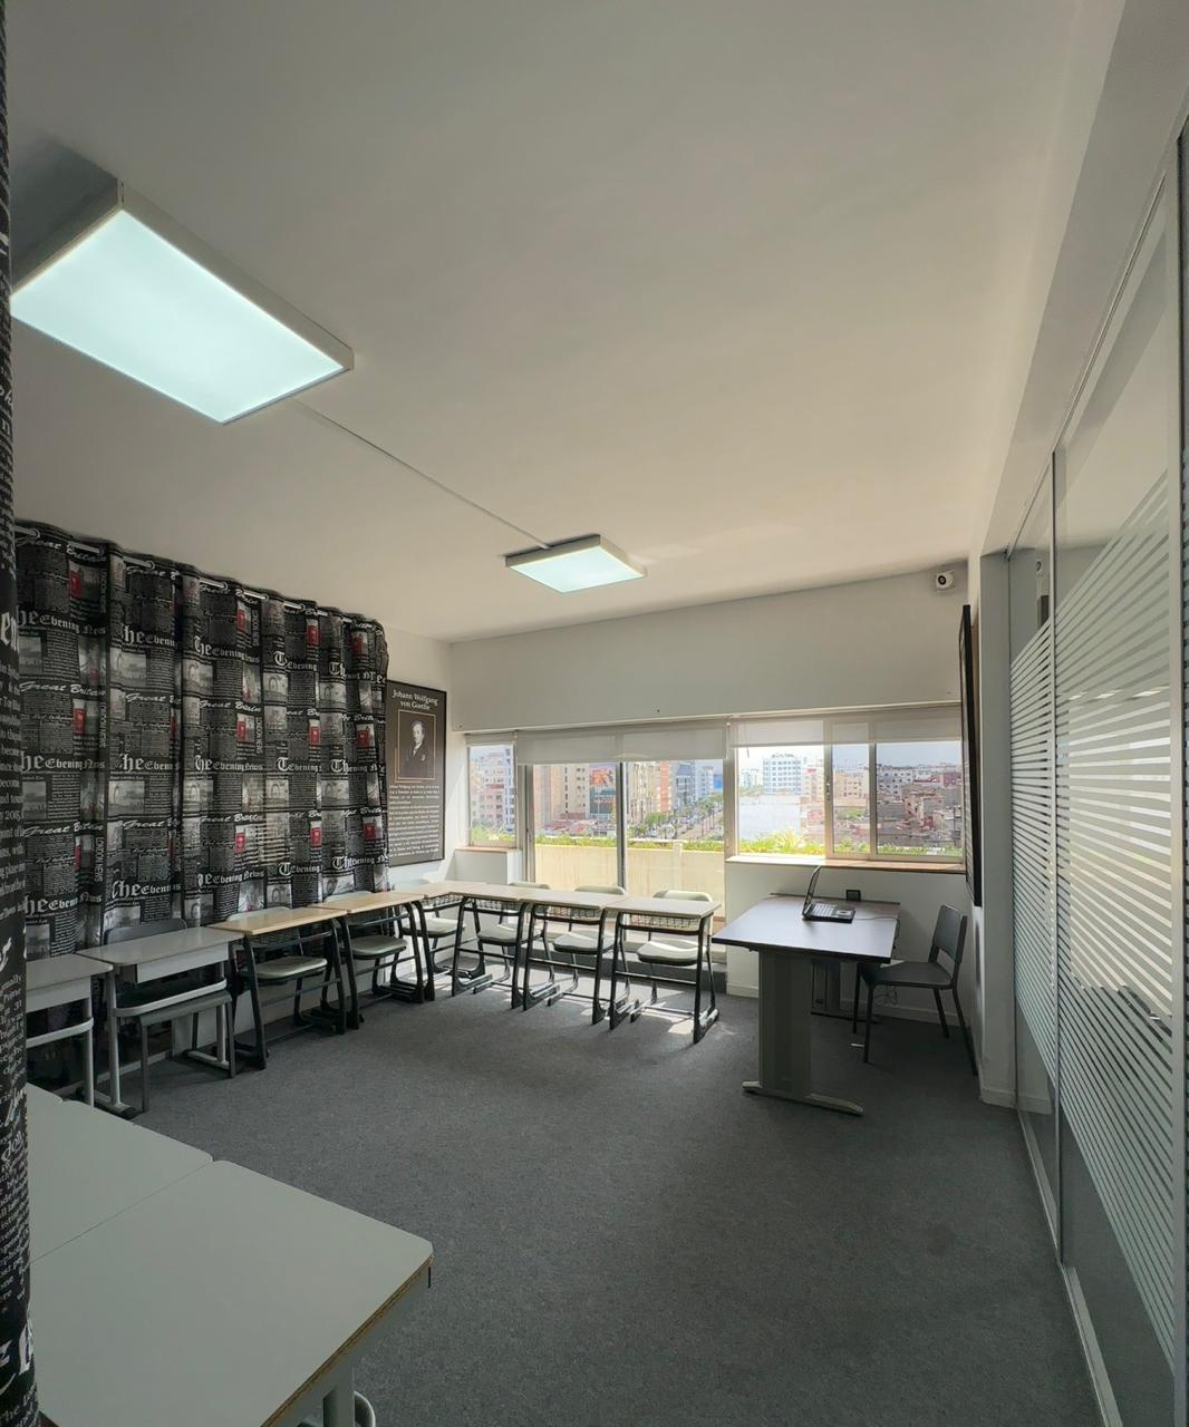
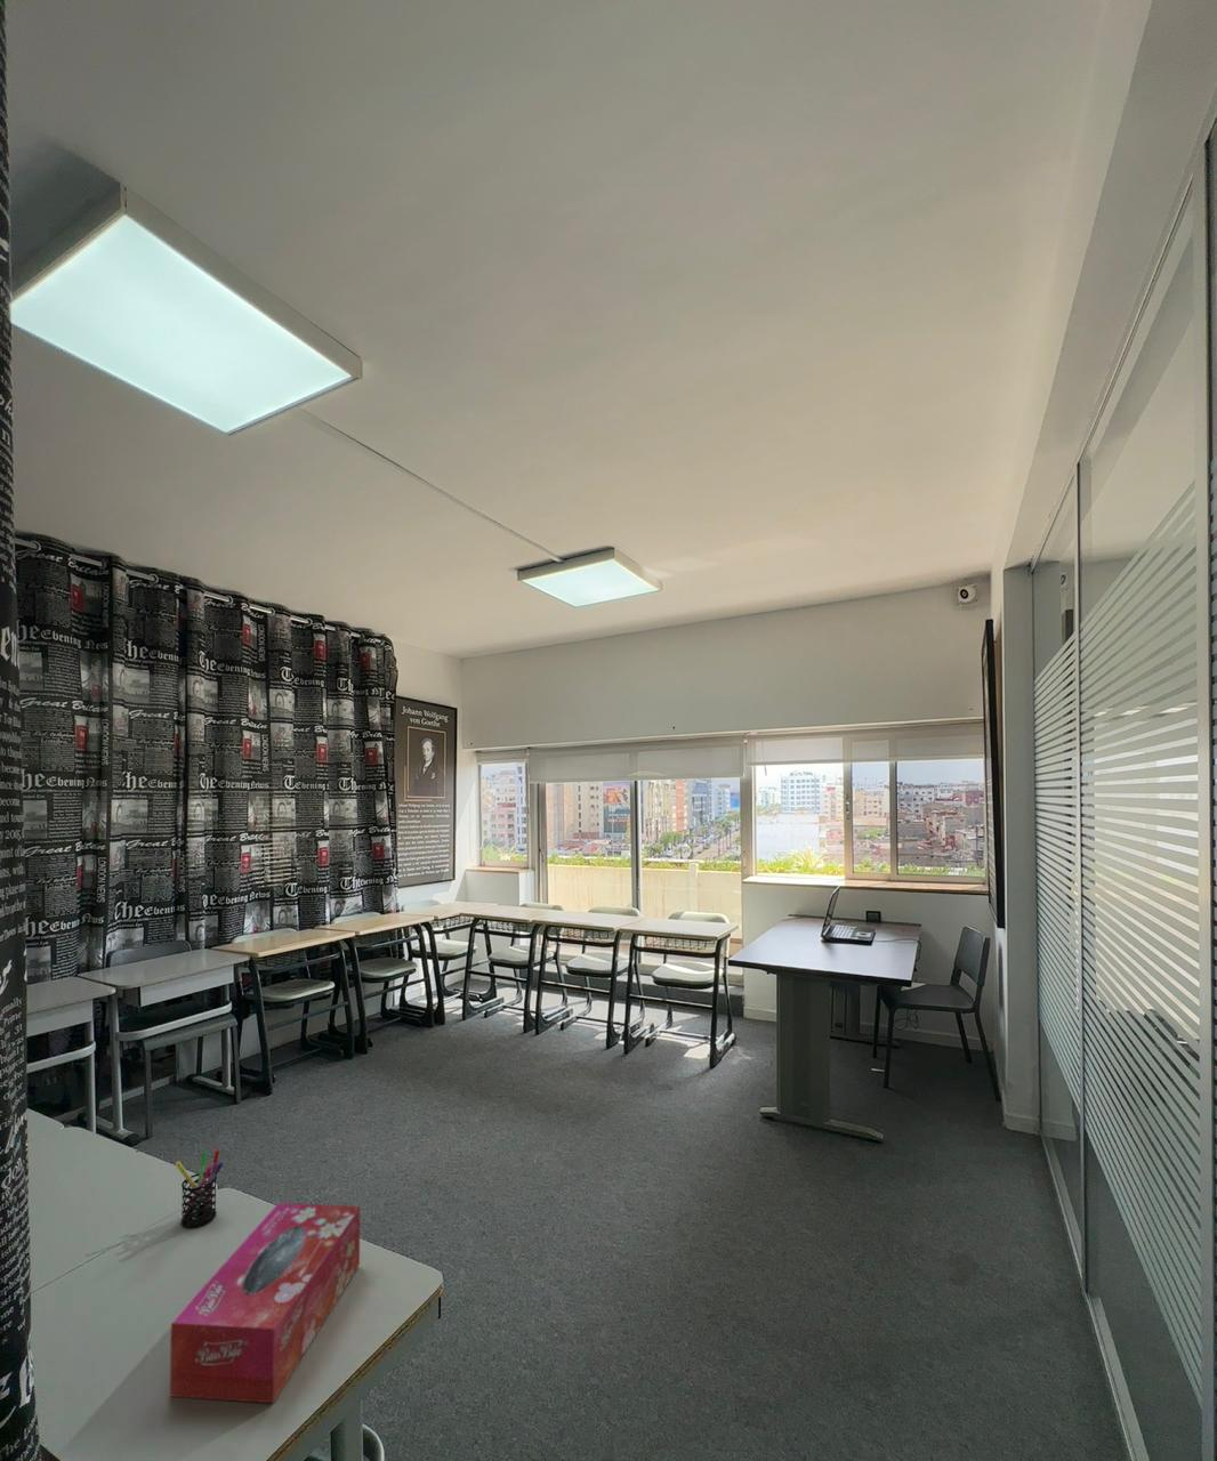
+ pen holder (203, 1182)
+ tissue box (275, 1290)
